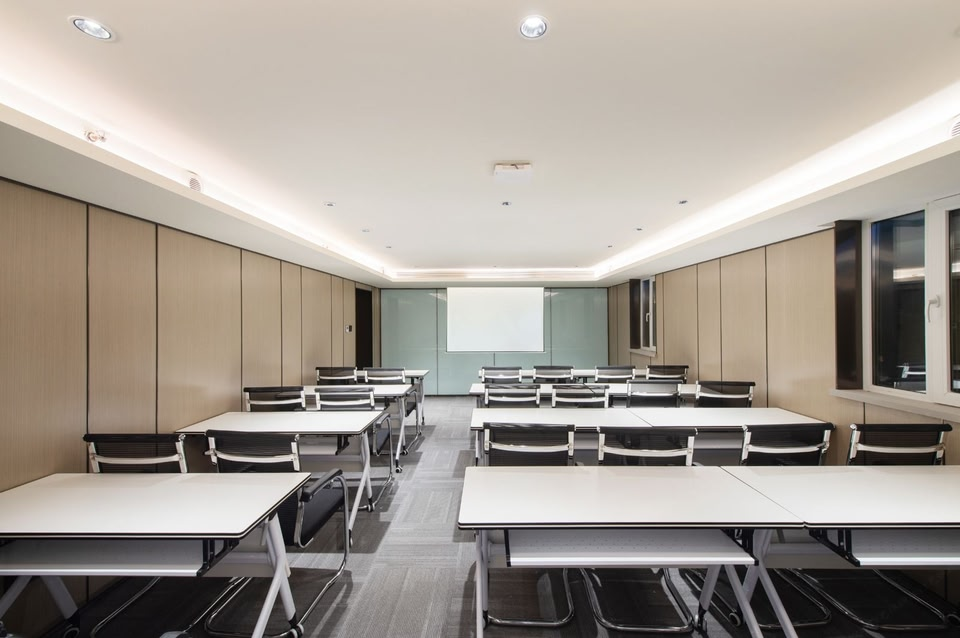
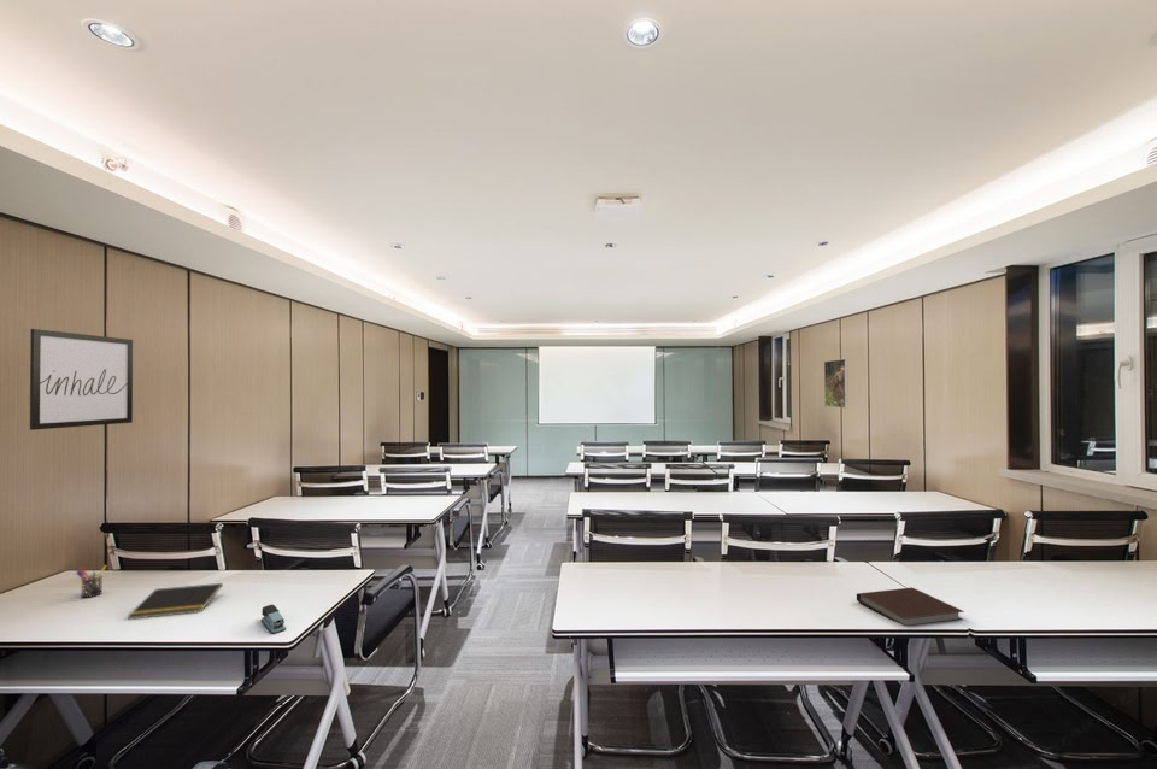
+ notebook (908, 605)
+ stapler (272, 617)
+ pen holder (90, 580)
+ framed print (835, 383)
+ wall art (86, 380)
+ notepad (177, 600)
